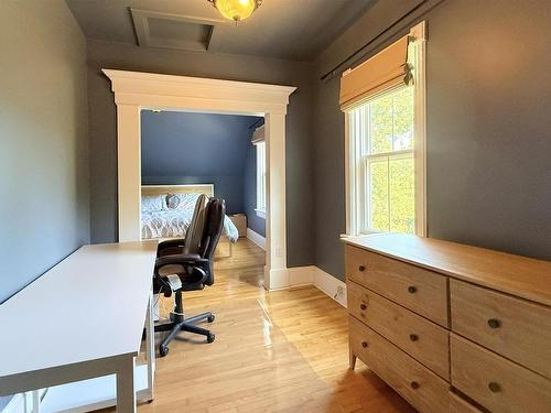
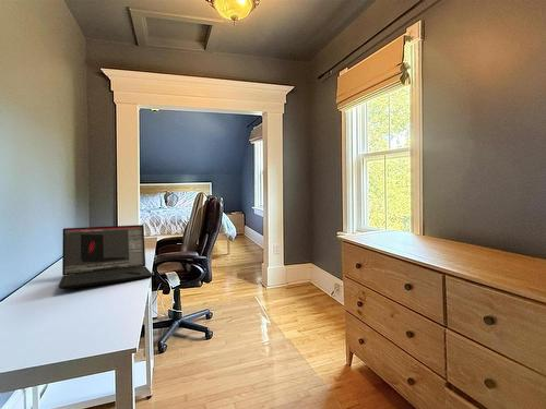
+ laptop (107, 252)
